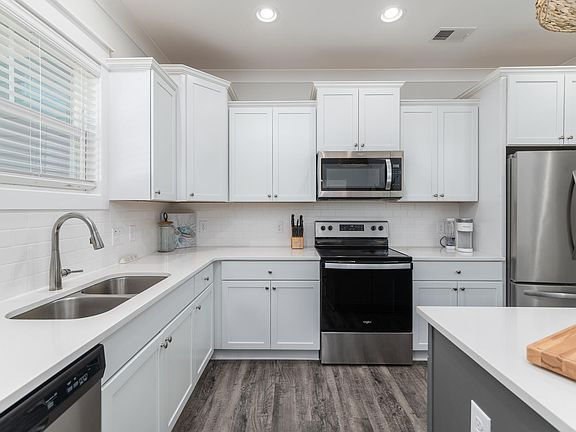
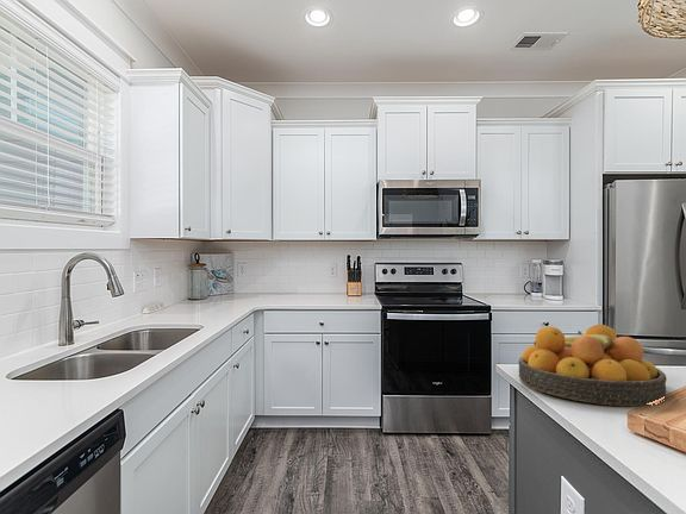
+ fruit bowl (586, 356)
